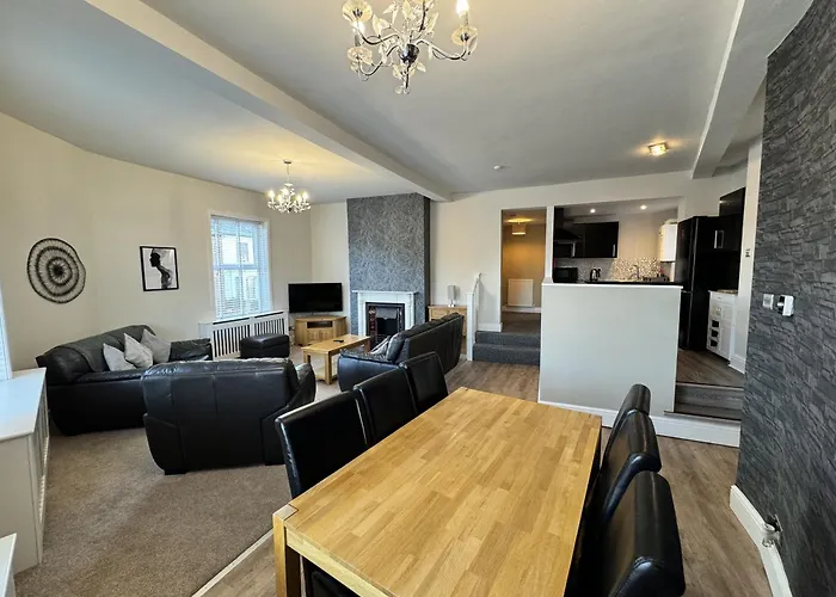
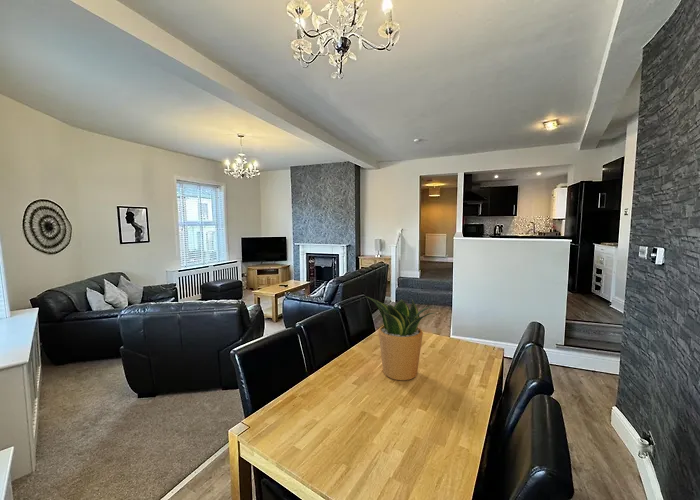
+ potted plant (399, 337)
